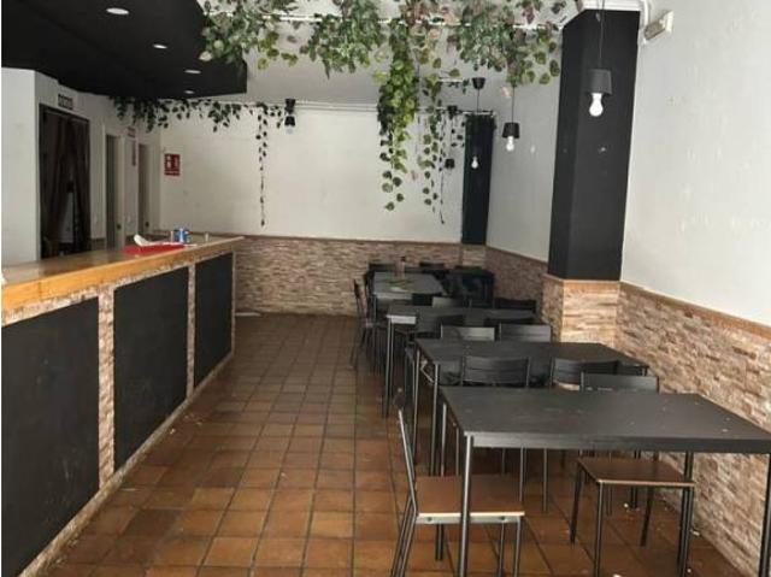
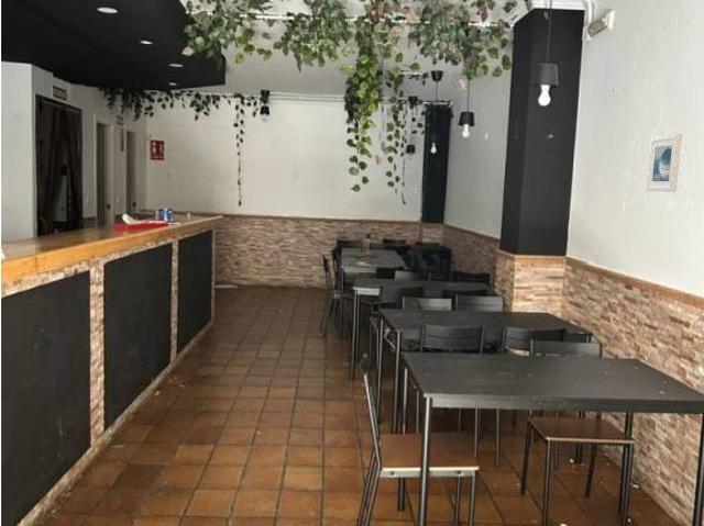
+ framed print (662, 164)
